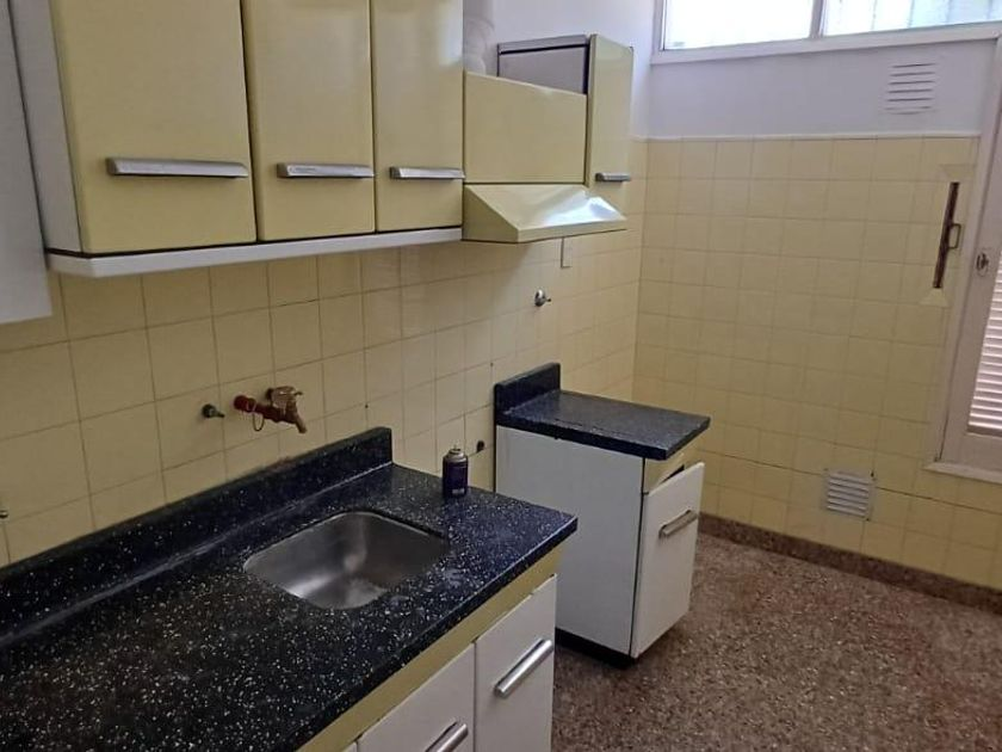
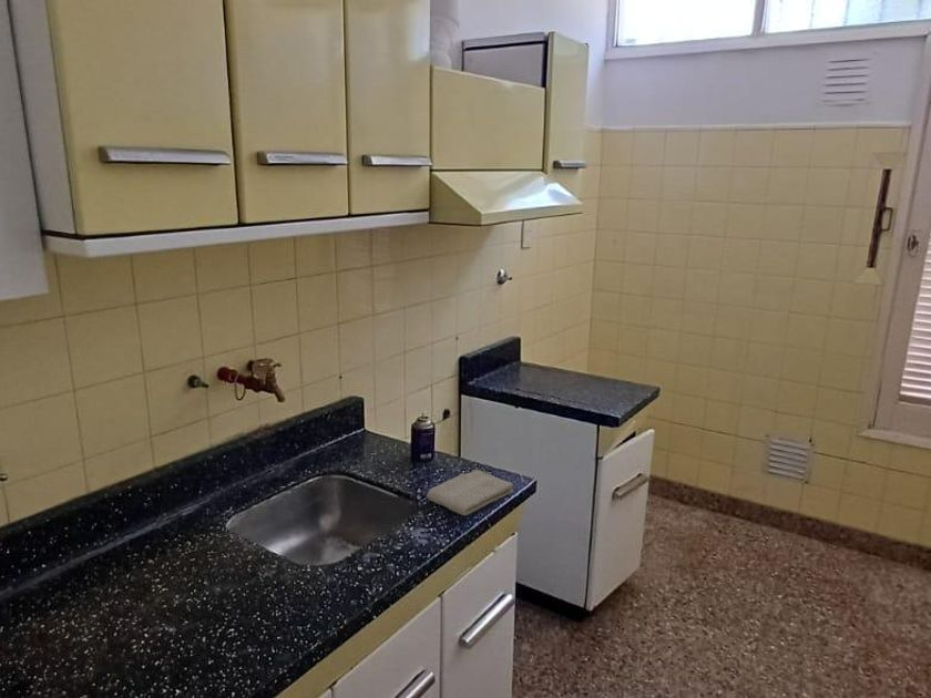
+ washcloth (471, 491)
